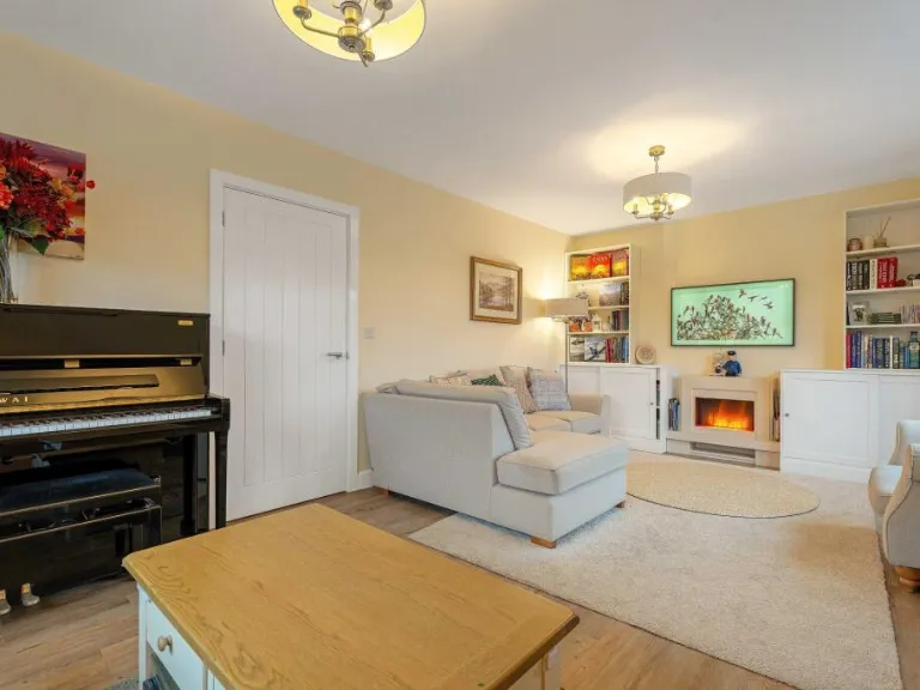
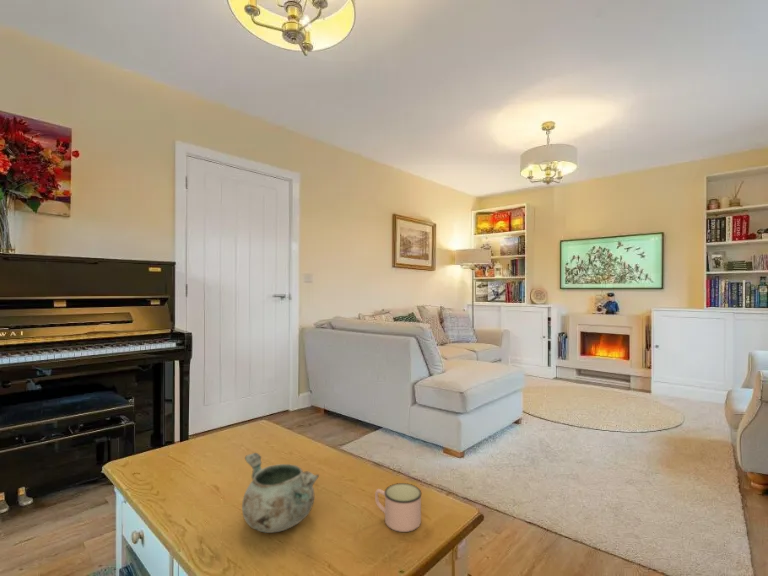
+ decorative bowl (277, 491)
+ mug (397, 505)
